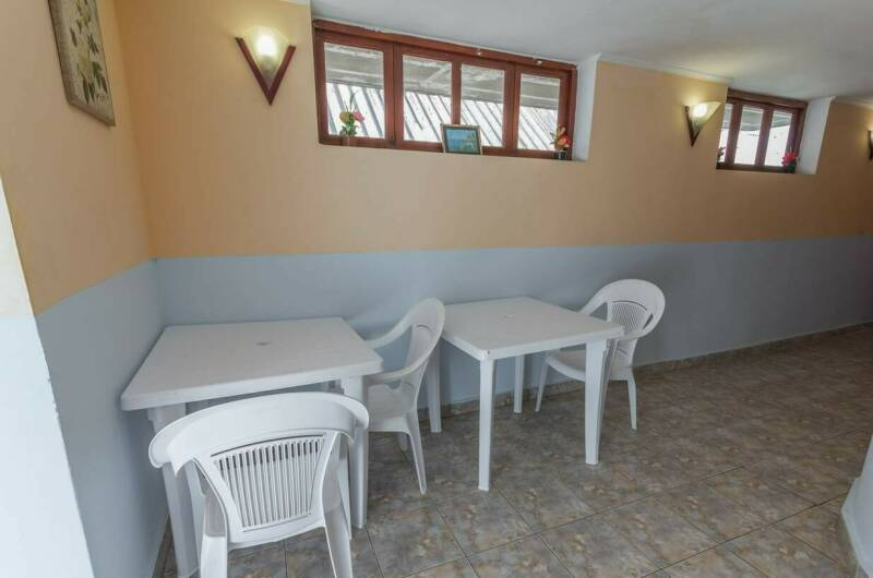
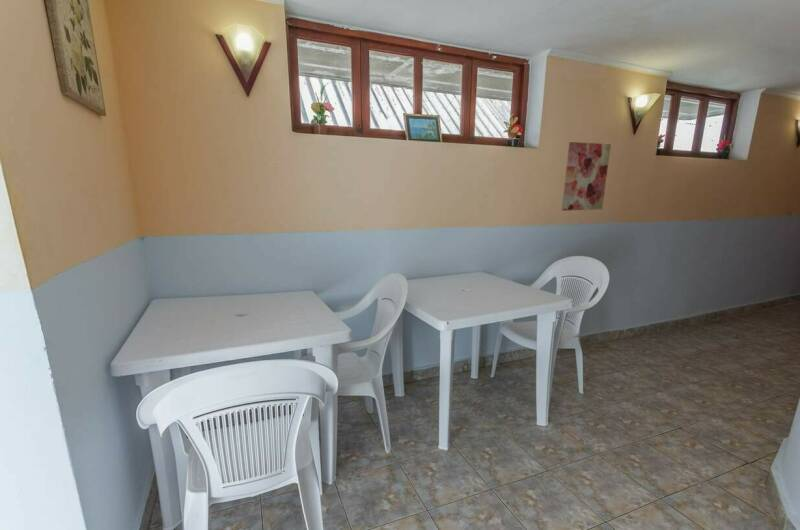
+ wall art (586, 177)
